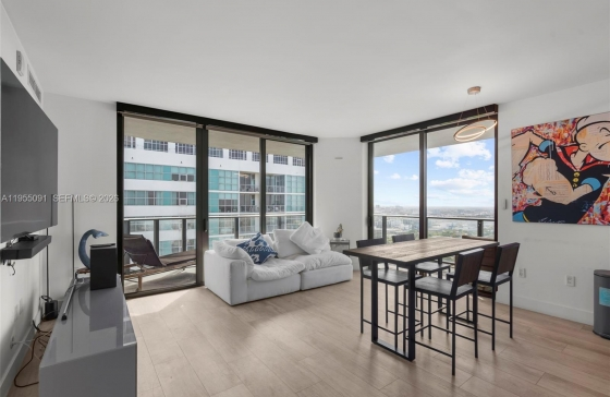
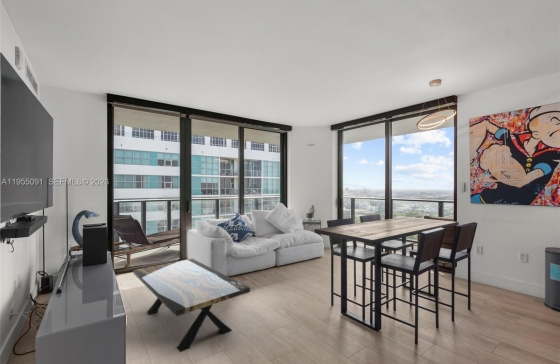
+ coffee table (186, 299)
